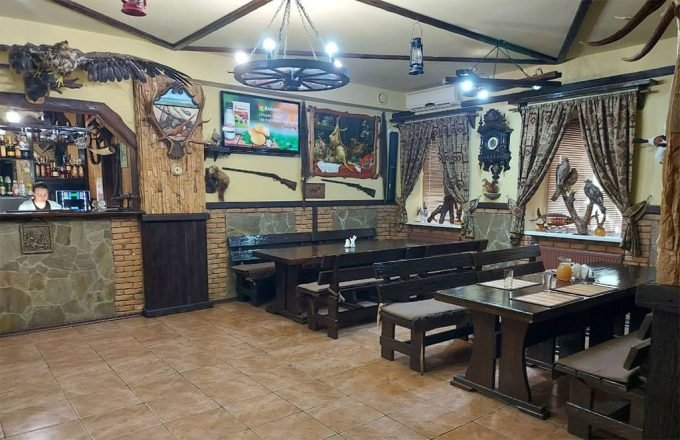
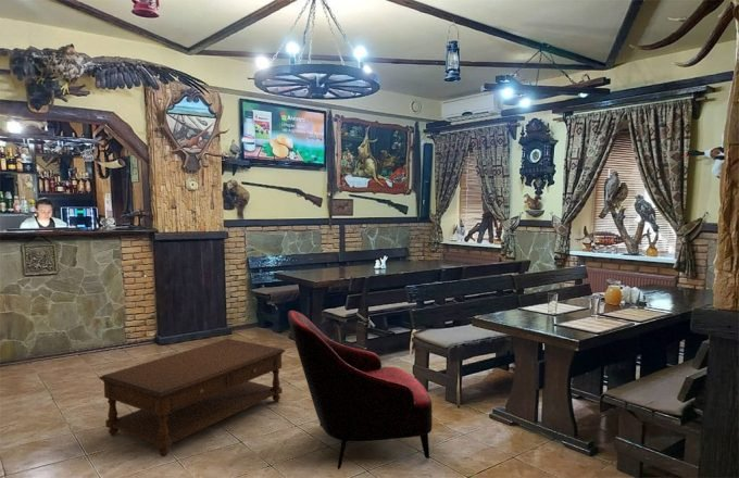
+ armchair (356, 376)
+ coffee table (200, 388)
